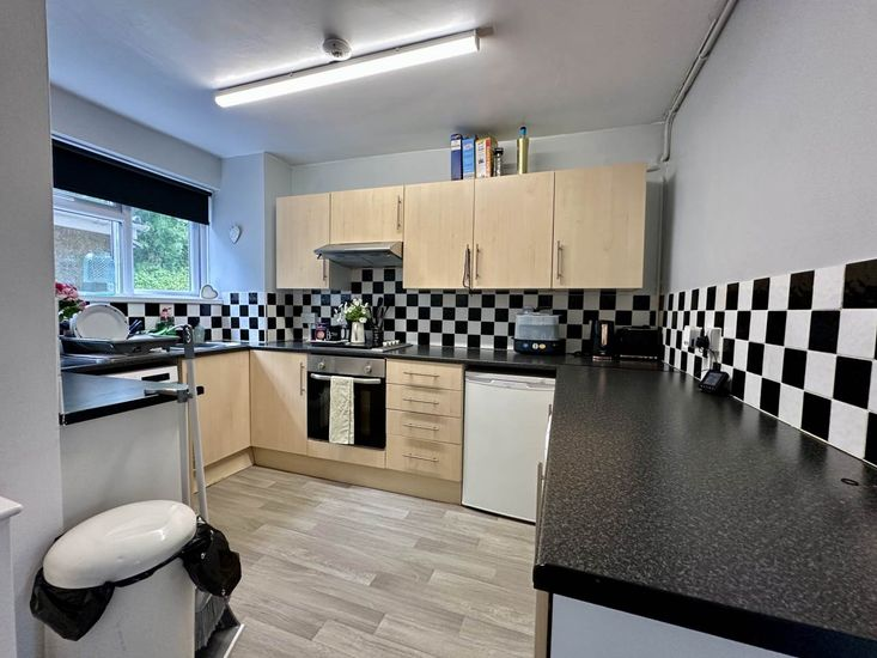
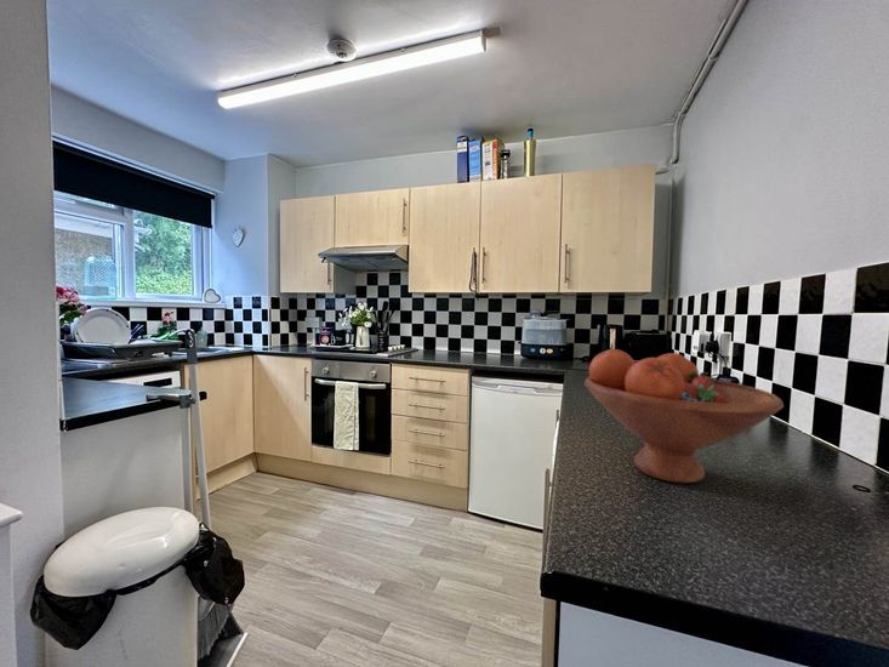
+ fruit bowl (671, 412)
